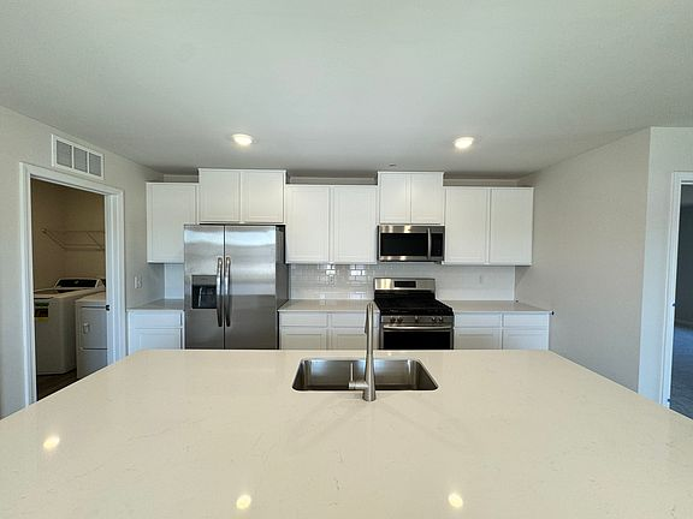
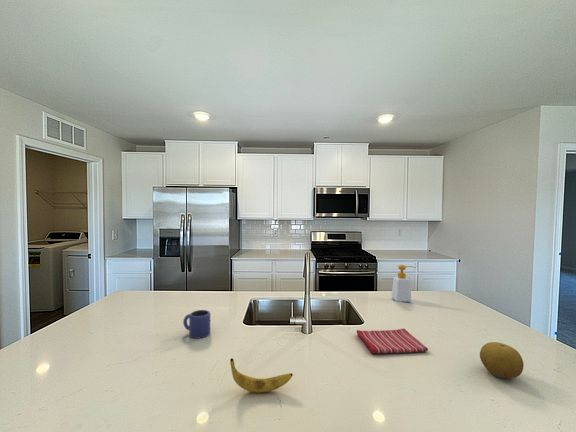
+ banana (261, 379)
+ dish towel (389, 340)
+ mug (196, 323)
+ fruit (501, 359)
+ soap bottle (404, 282)
